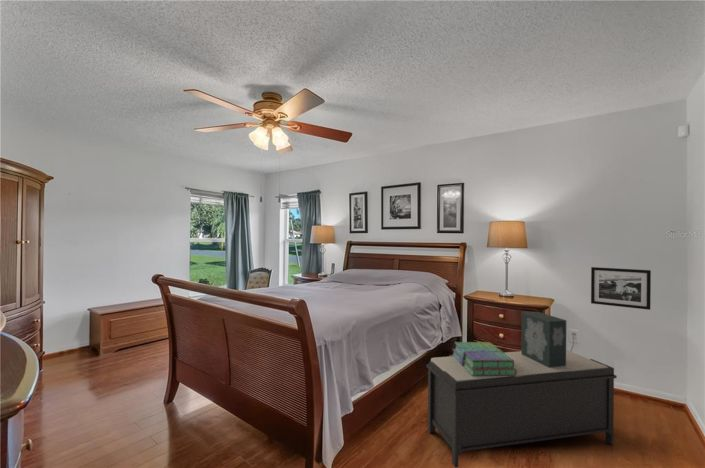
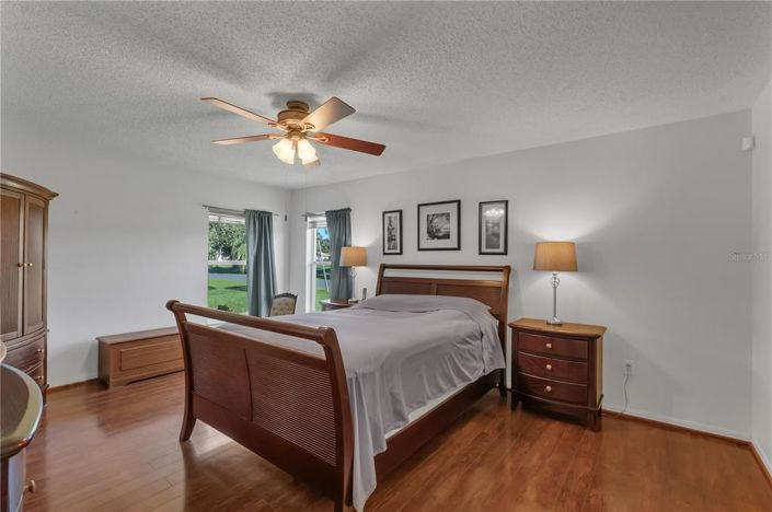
- picture frame (619, 287)
- stack of books (482, 357)
- bench (517, 399)
- decorative box (542, 337)
